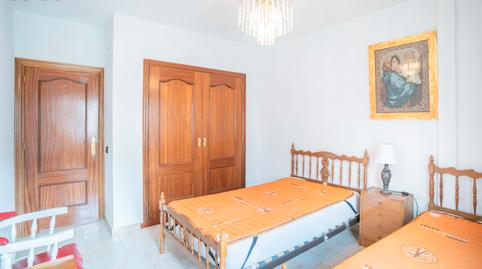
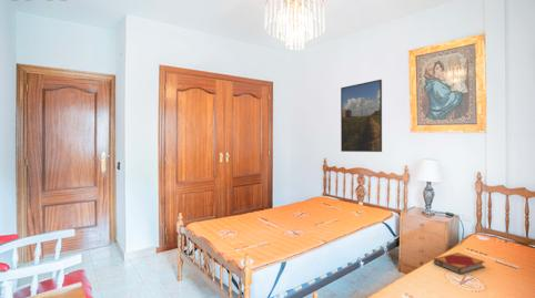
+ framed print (360, 117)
+ hardback book (458, 263)
